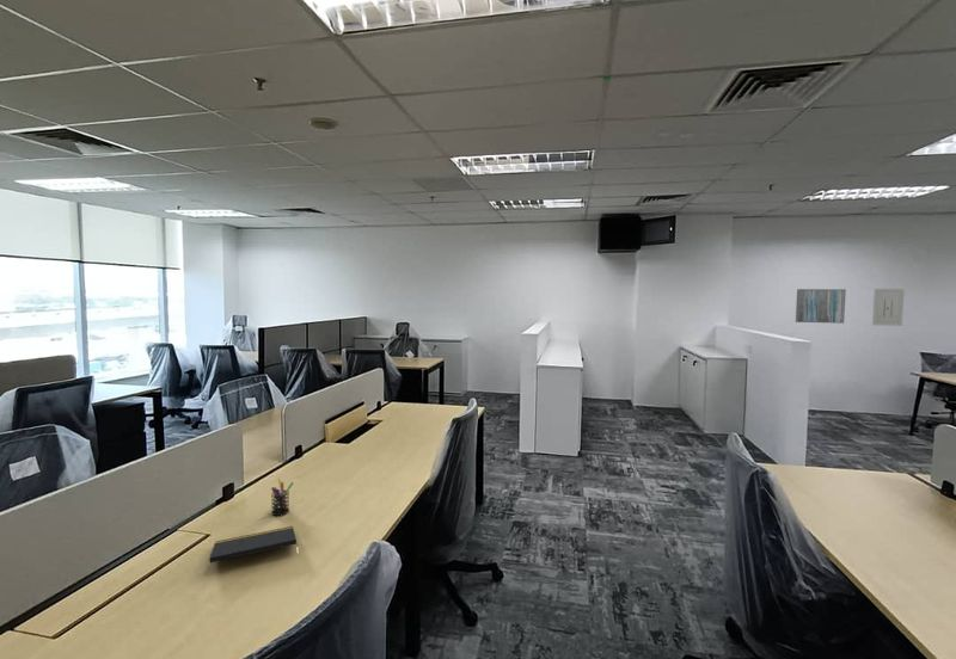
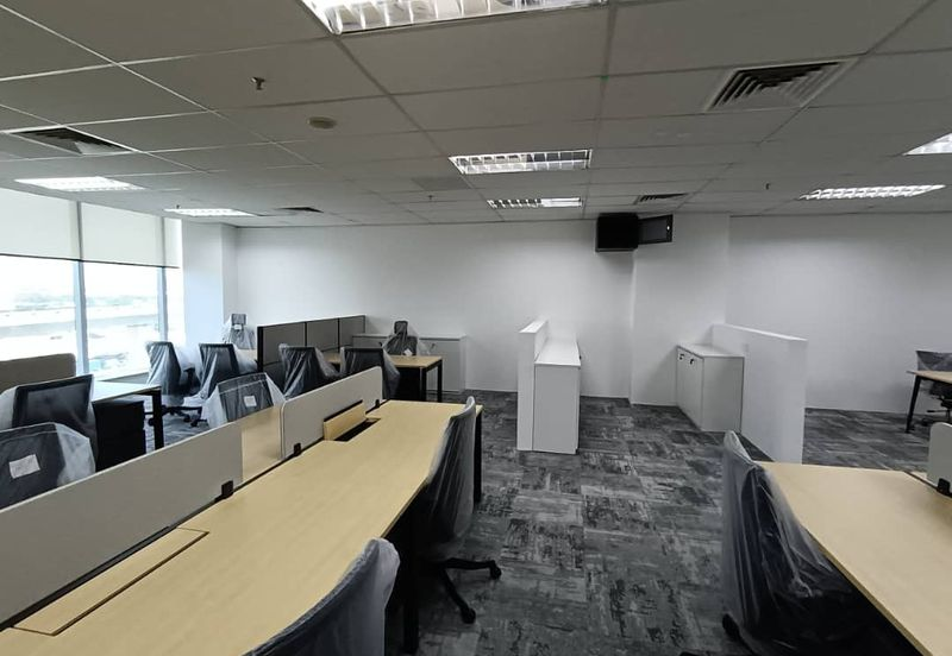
- wall art (888, 307)
- notepad (255, 542)
- pen holder (282, 495)
- wall art (820, 306)
